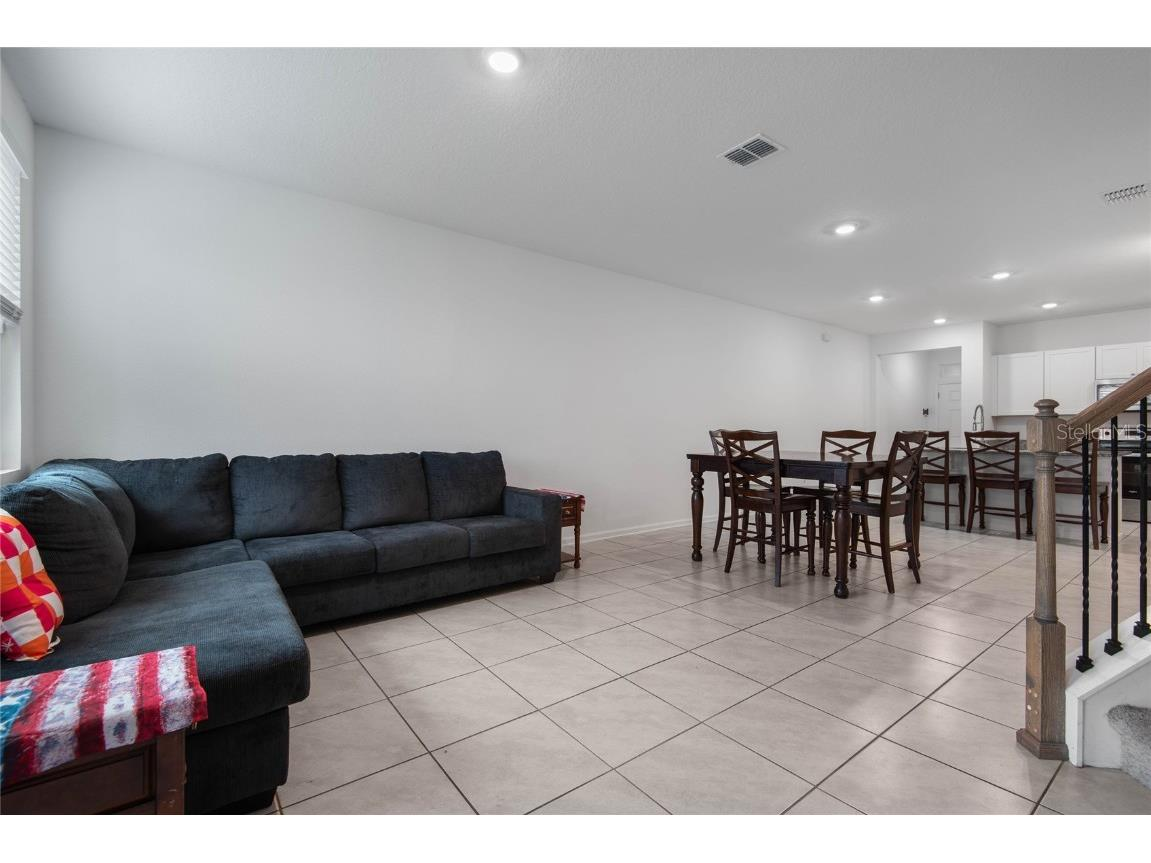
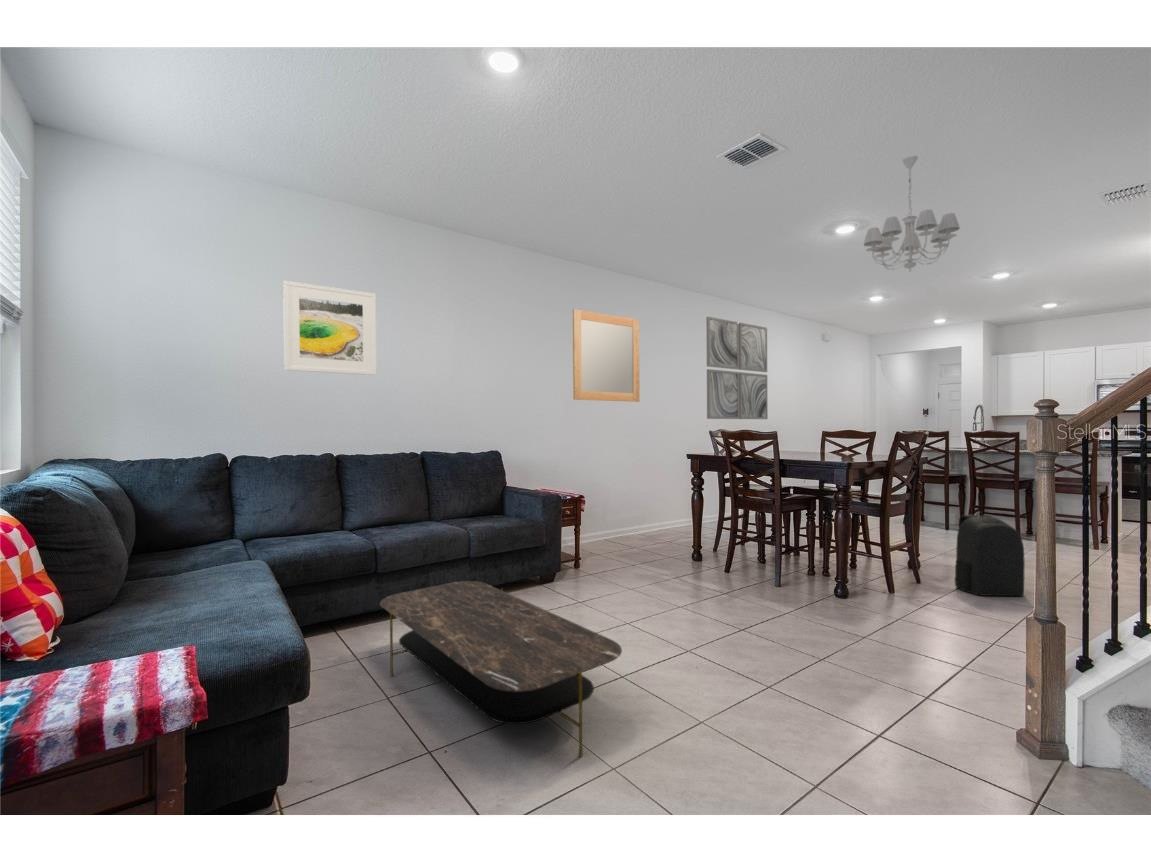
+ backpack (984, 550)
+ chandelier (909, 216)
+ wall art (738, 369)
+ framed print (332, 330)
+ coffee table (487, 653)
+ home mirror (607, 357)
